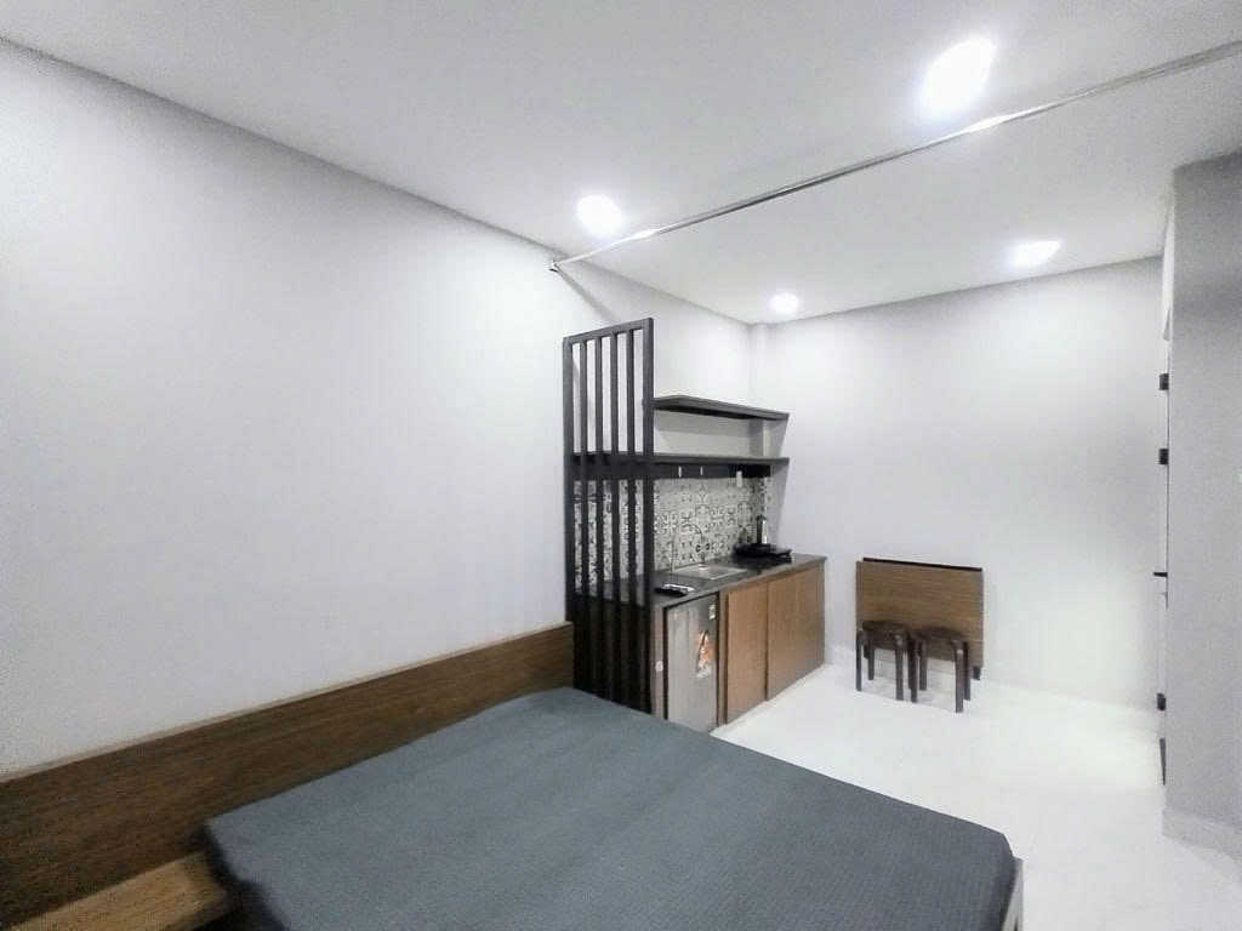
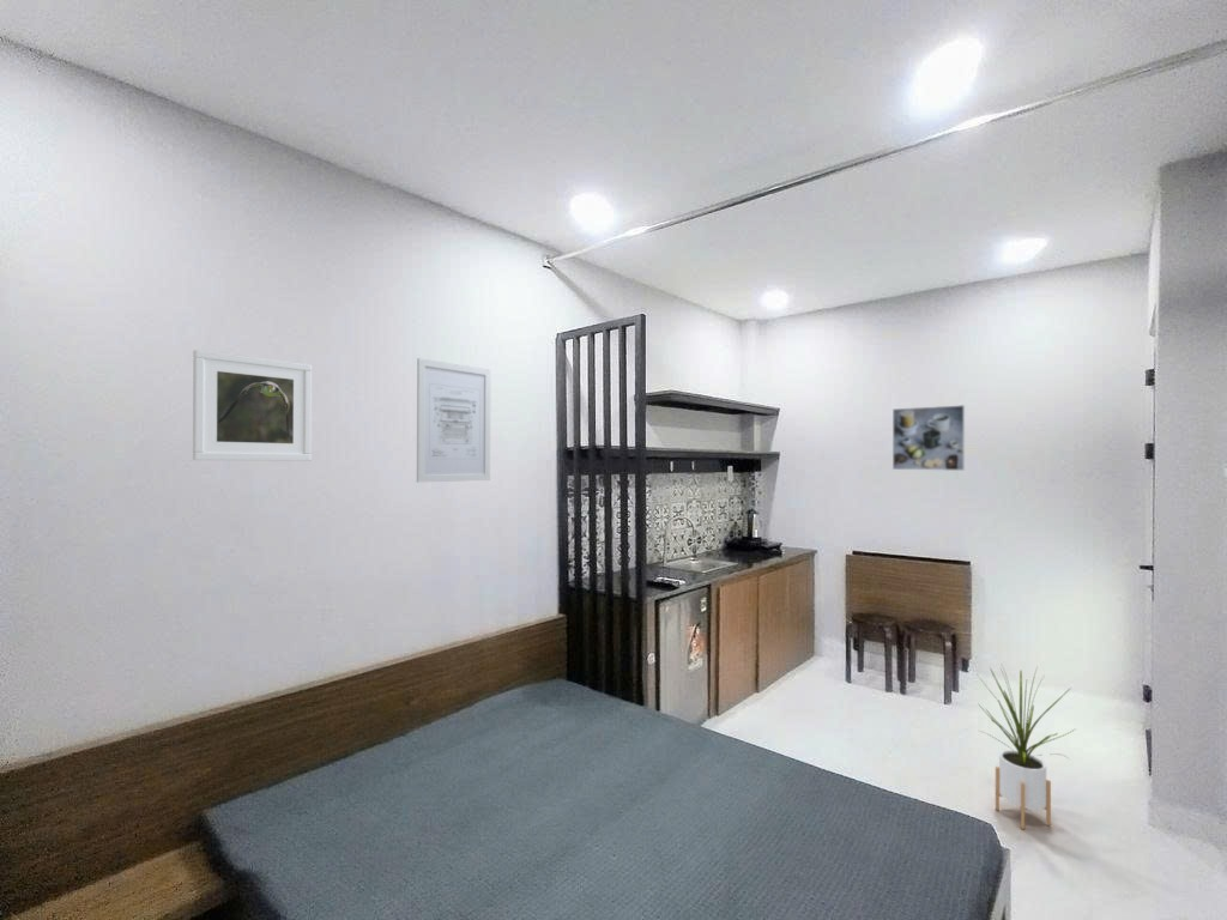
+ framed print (927, 438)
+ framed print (255, 408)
+ house plant (1023, 742)
+ wall art (455, 422)
